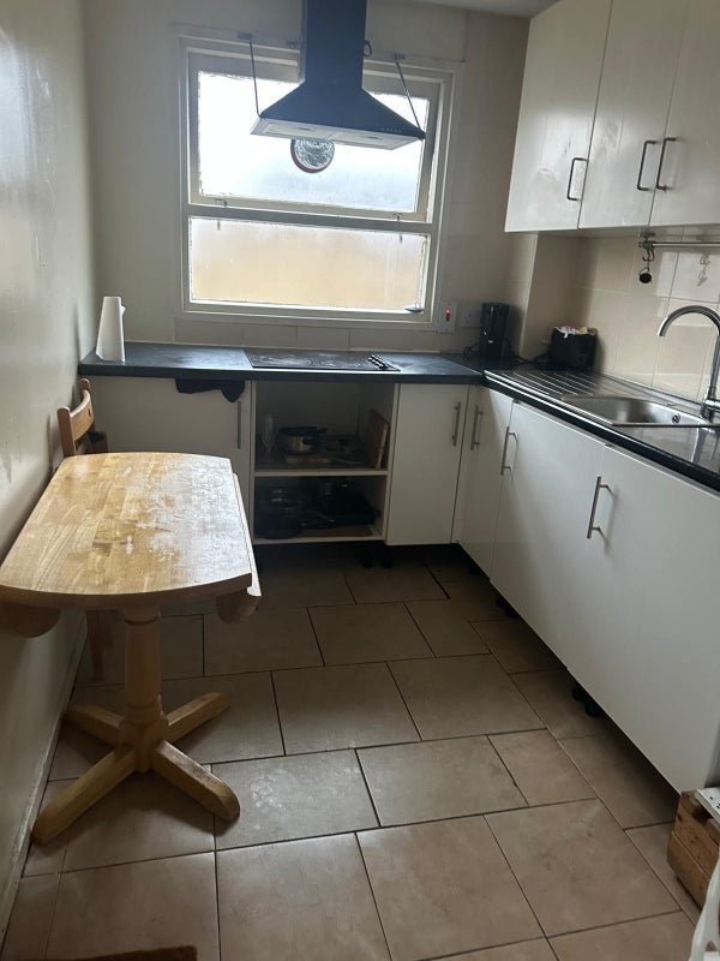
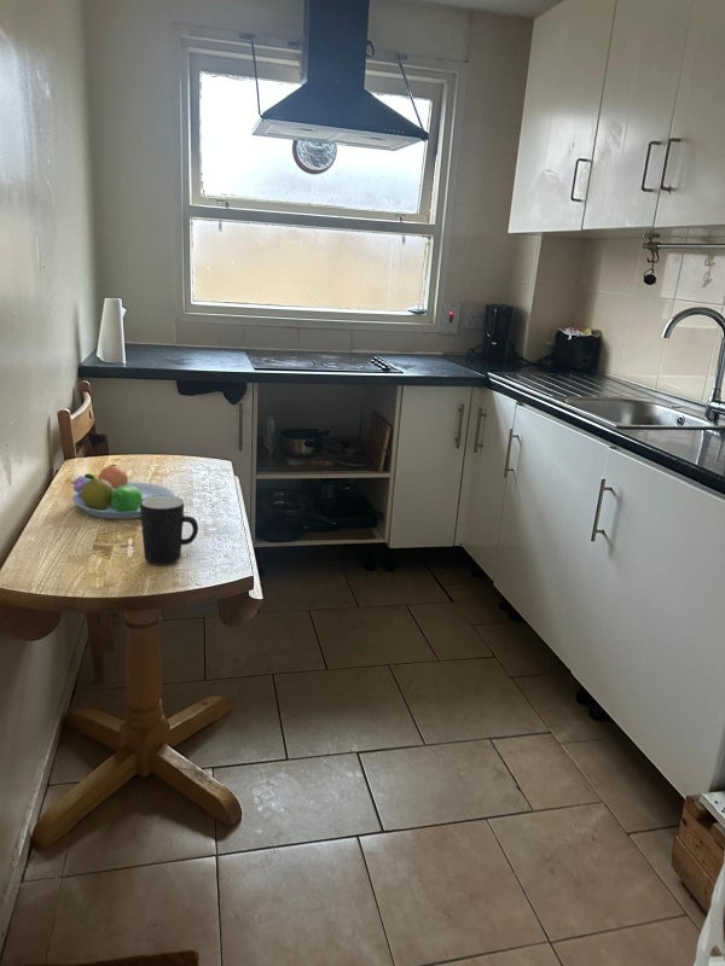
+ mug (169, 530)
+ fruit bowl (122, 488)
